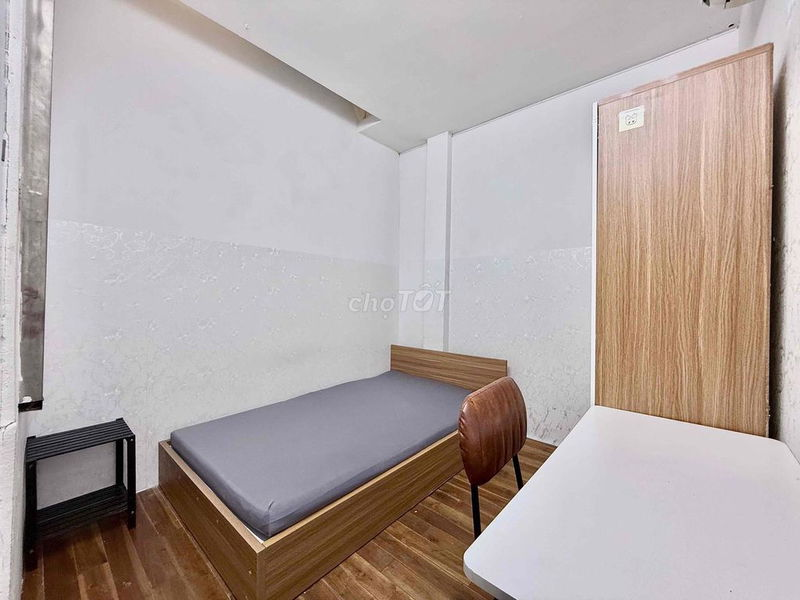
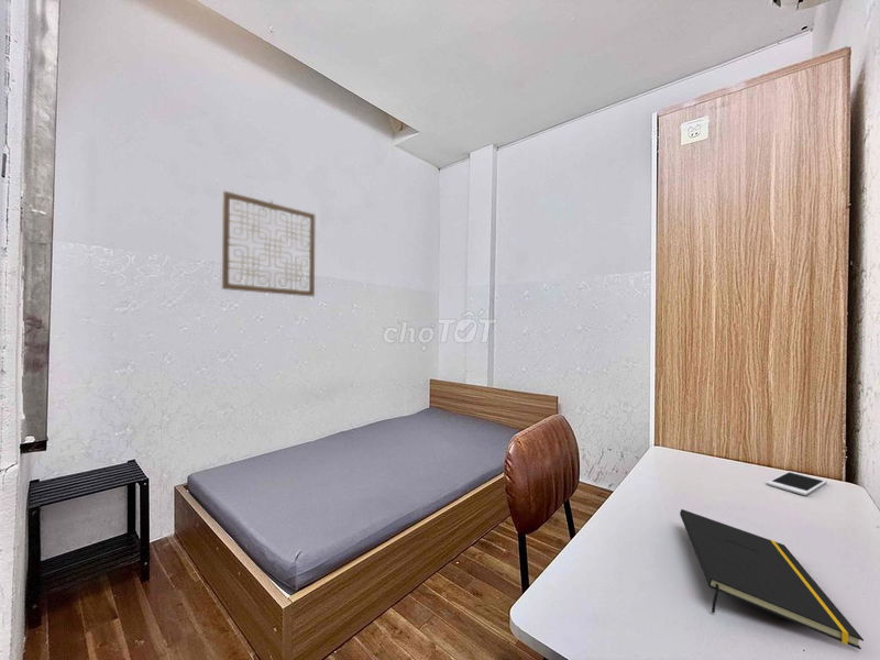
+ wall art (272, 245)
+ notepad (750, 563)
+ cell phone (796, 482)
